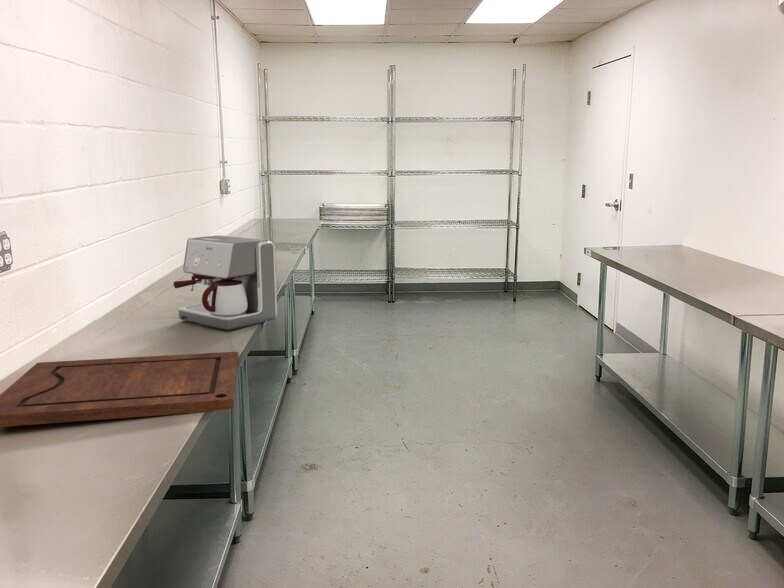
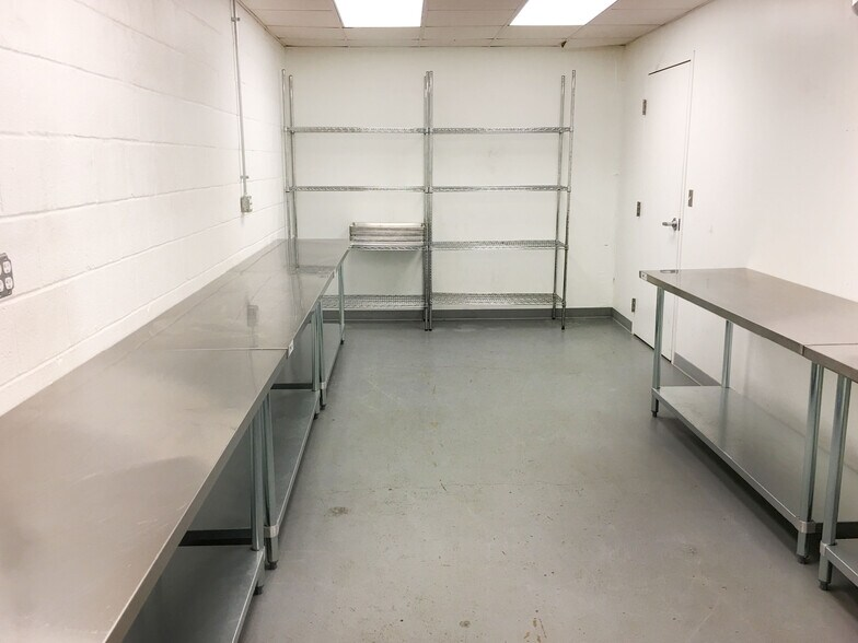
- coffee maker (226, 279)
- cutting board (127, 384)
